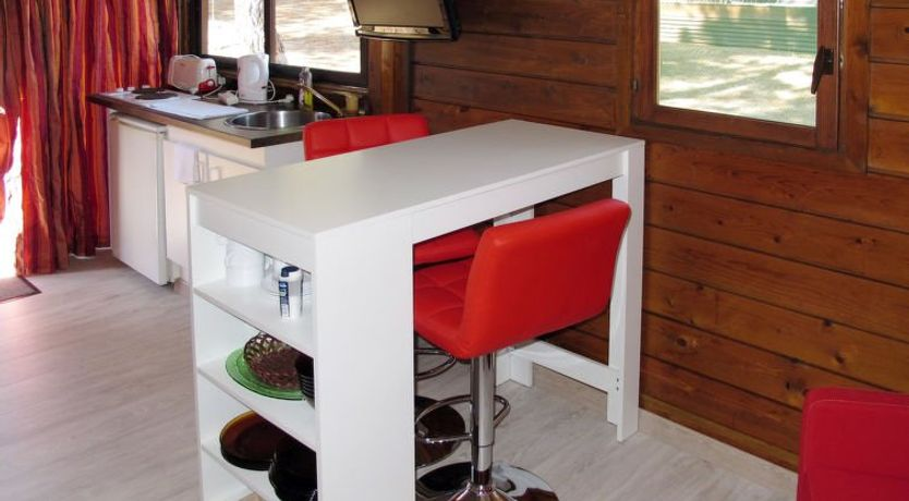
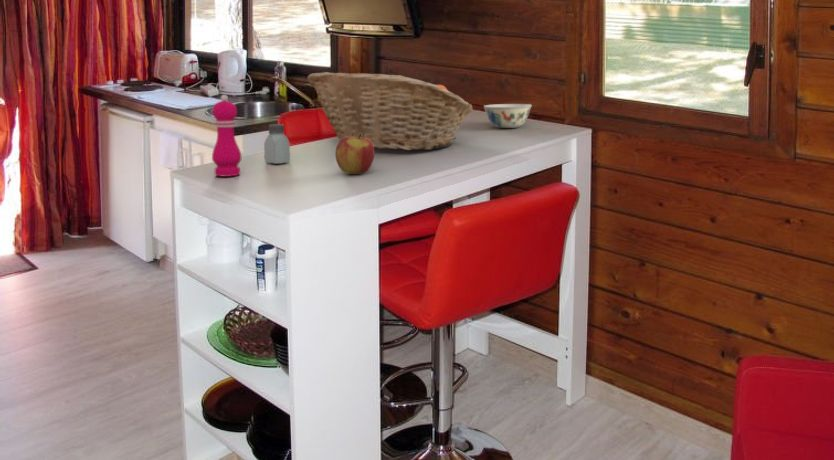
+ apple (355, 153)
+ saltshaker (276, 143)
+ pepper mill (225, 135)
+ fruit basket (389, 108)
+ chinaware (507, 115)
